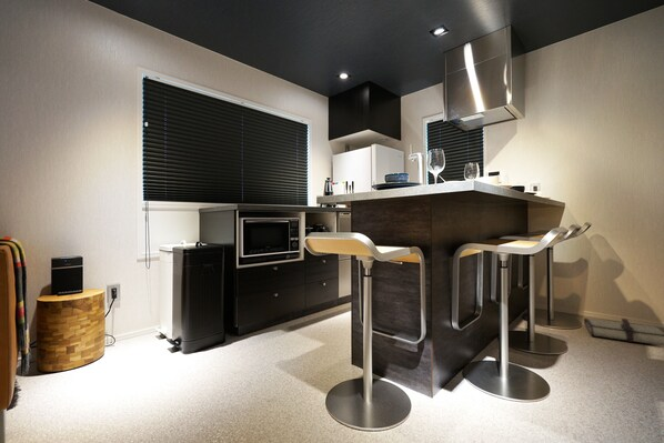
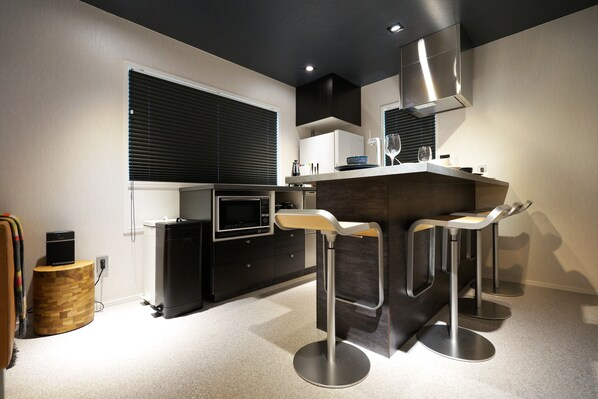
- tool roll (623, 326)
